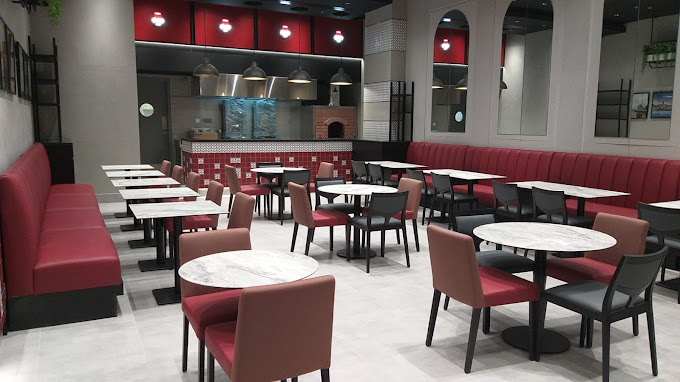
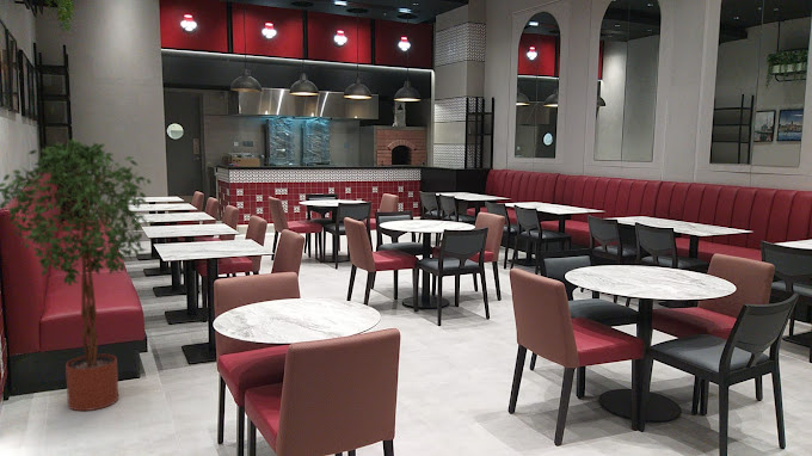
+ potted tree (82, 276)
